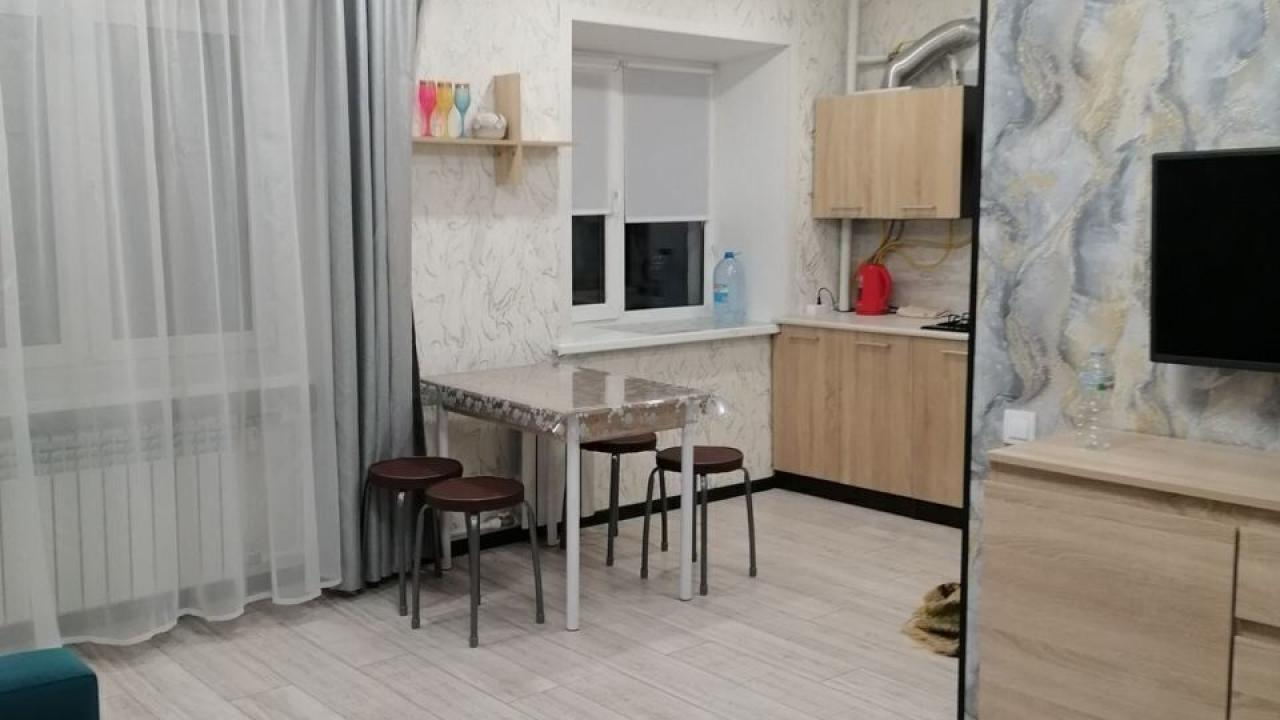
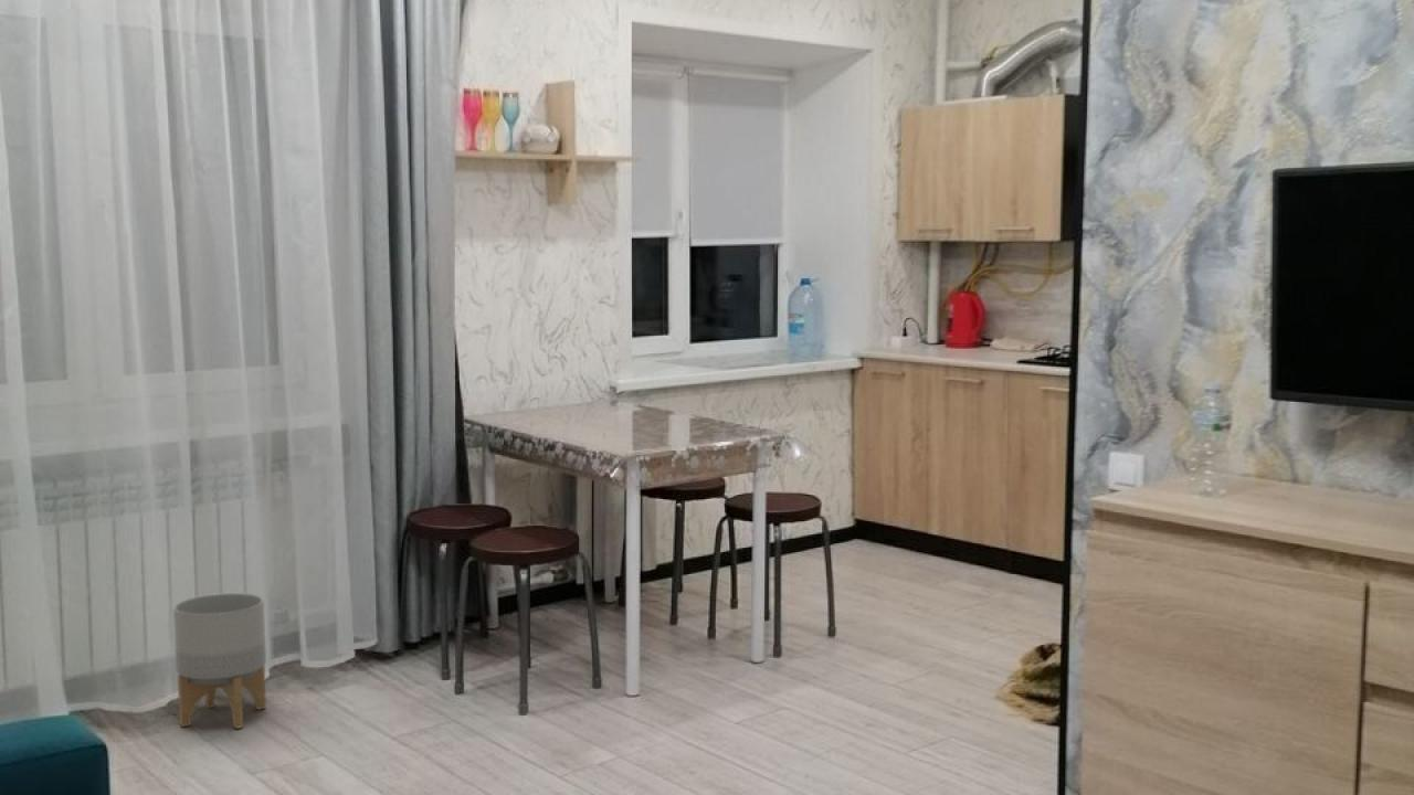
+ planter (221, 659)
